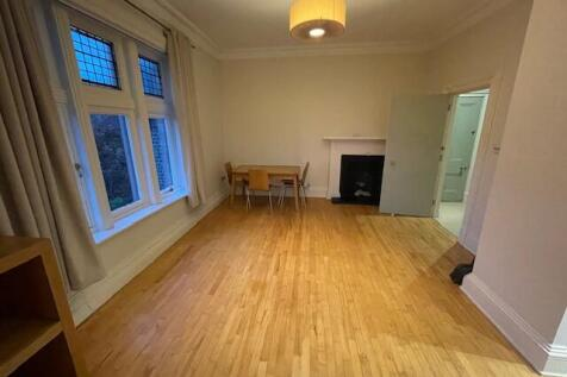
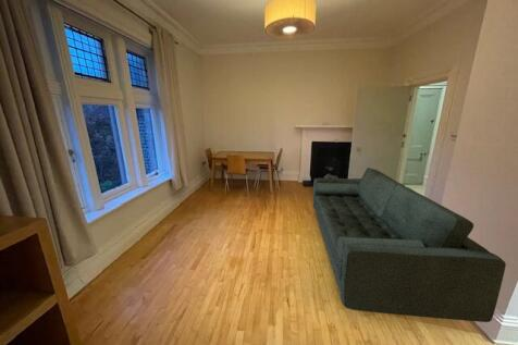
+ sofa (368, 219)
